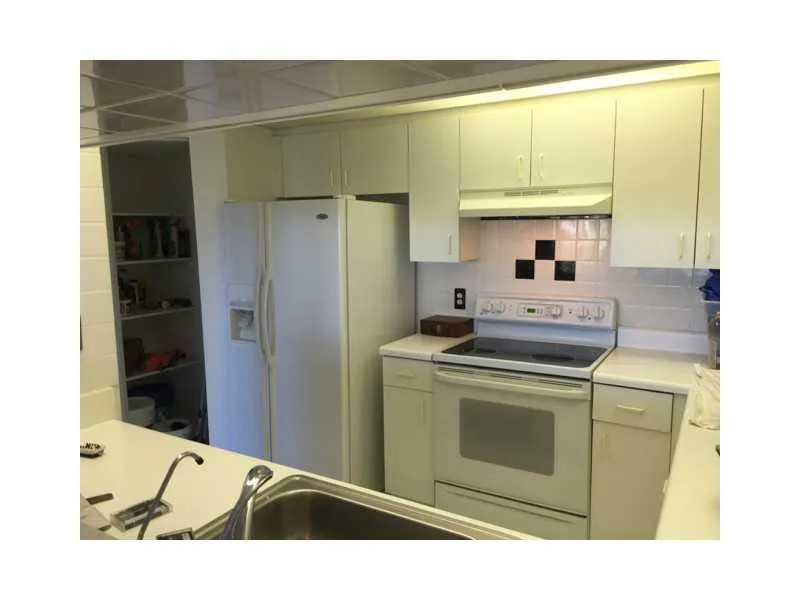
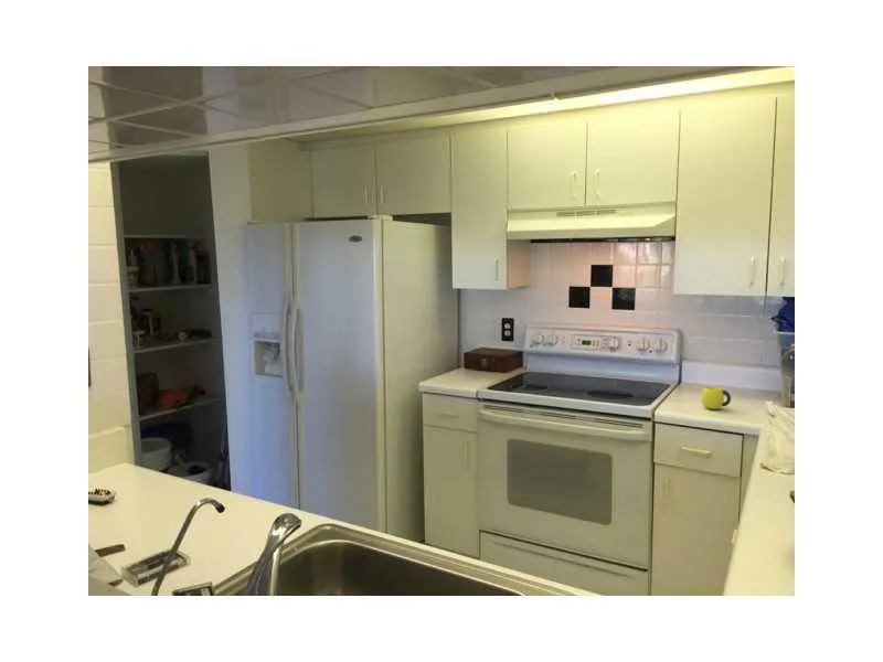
+ cup (715, 398)
